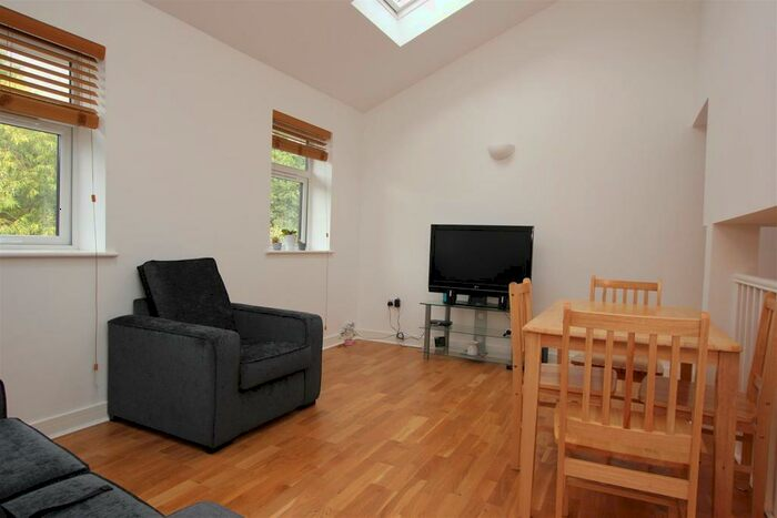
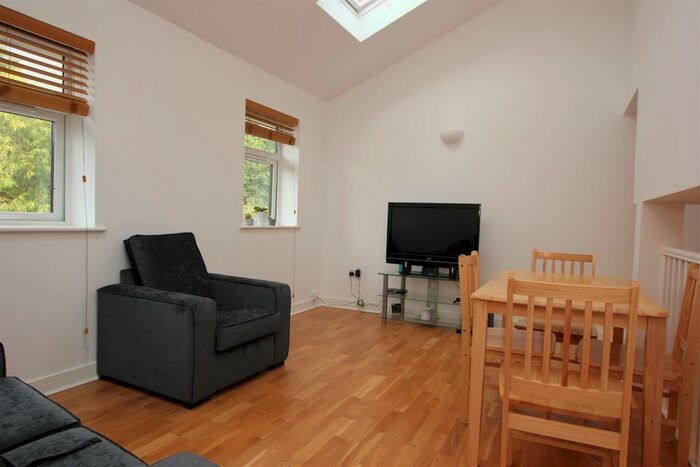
- potted plant (346, 333)
